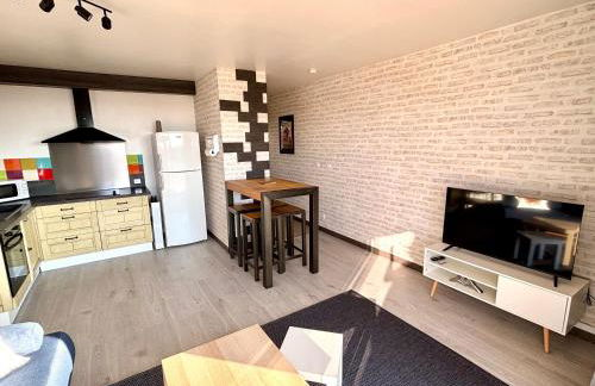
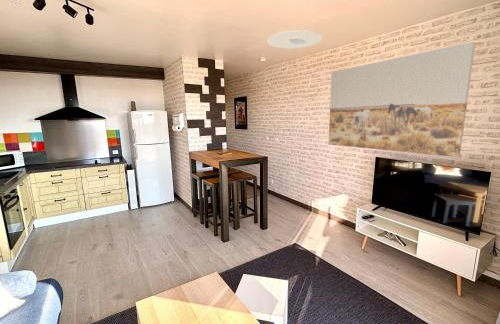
+ wall art (383, 106)
+ ceiling light (294, 37)
